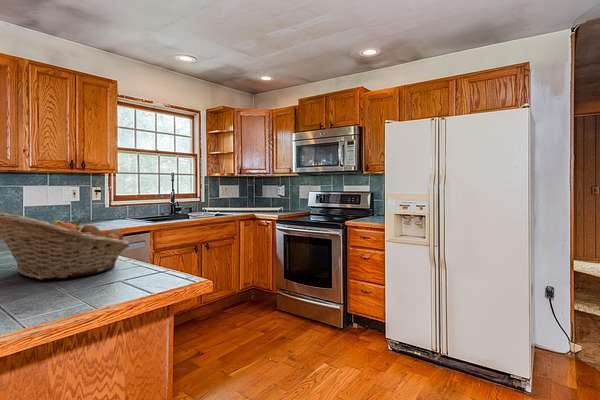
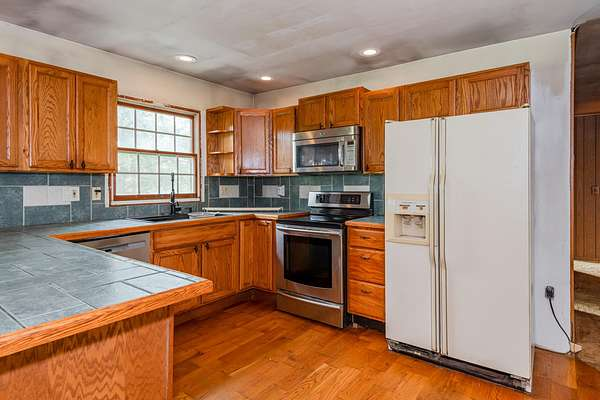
- fruit basket (62, 240)
